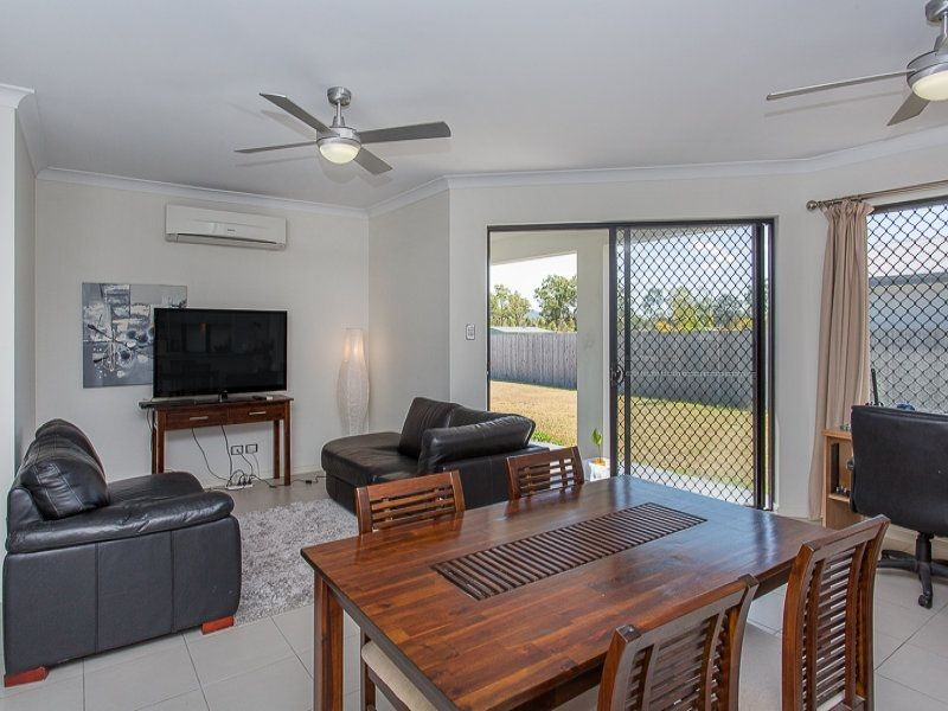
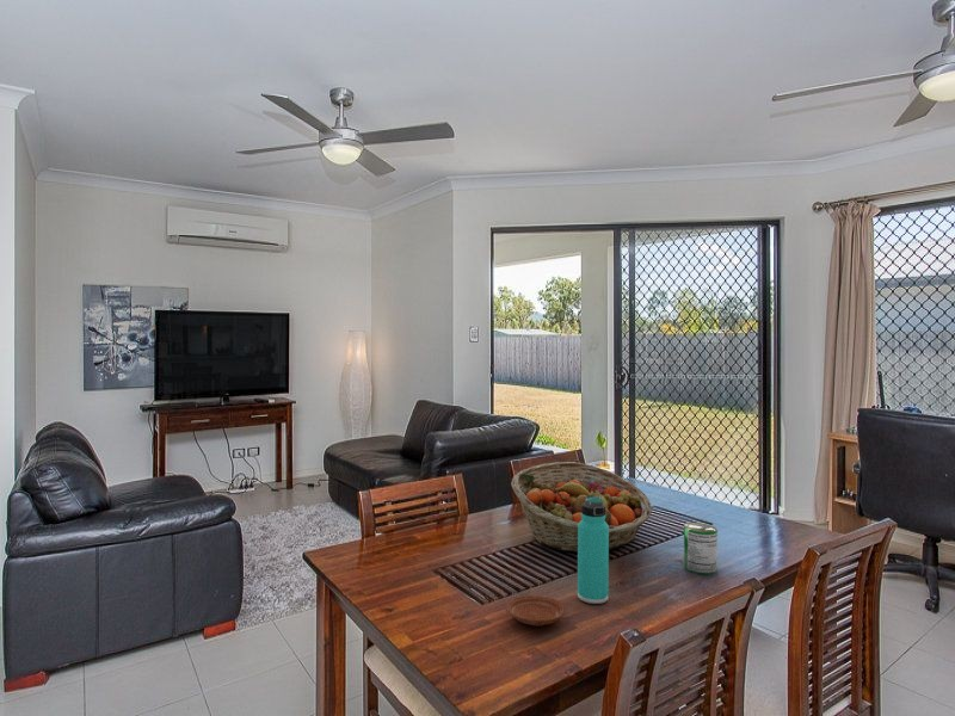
+ thermos bottle (592, 547)
+ fruit basket (580, 504)
+ plate (535, 612)
+ can (700, 548)
